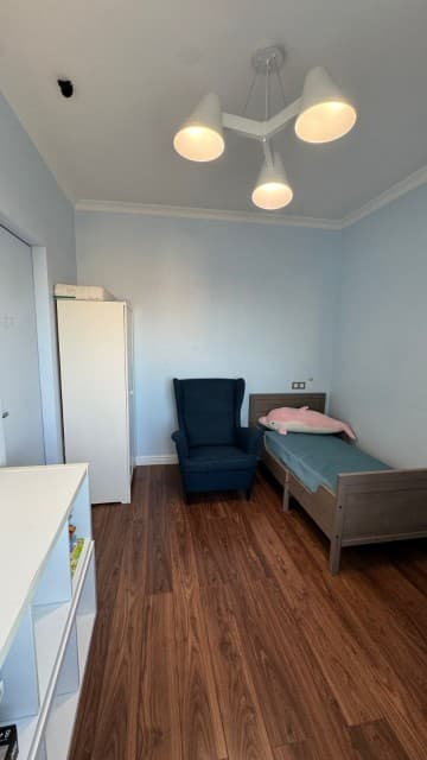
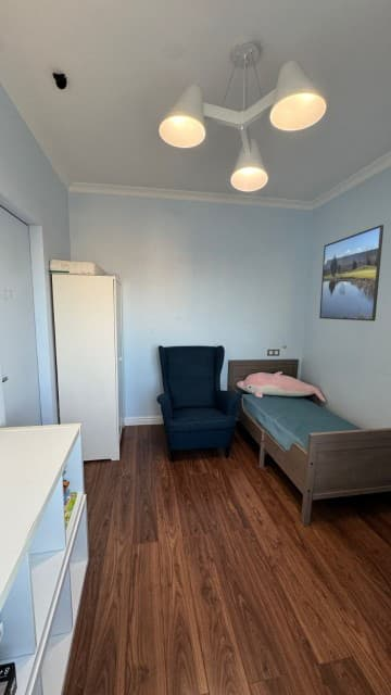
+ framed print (346, 278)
